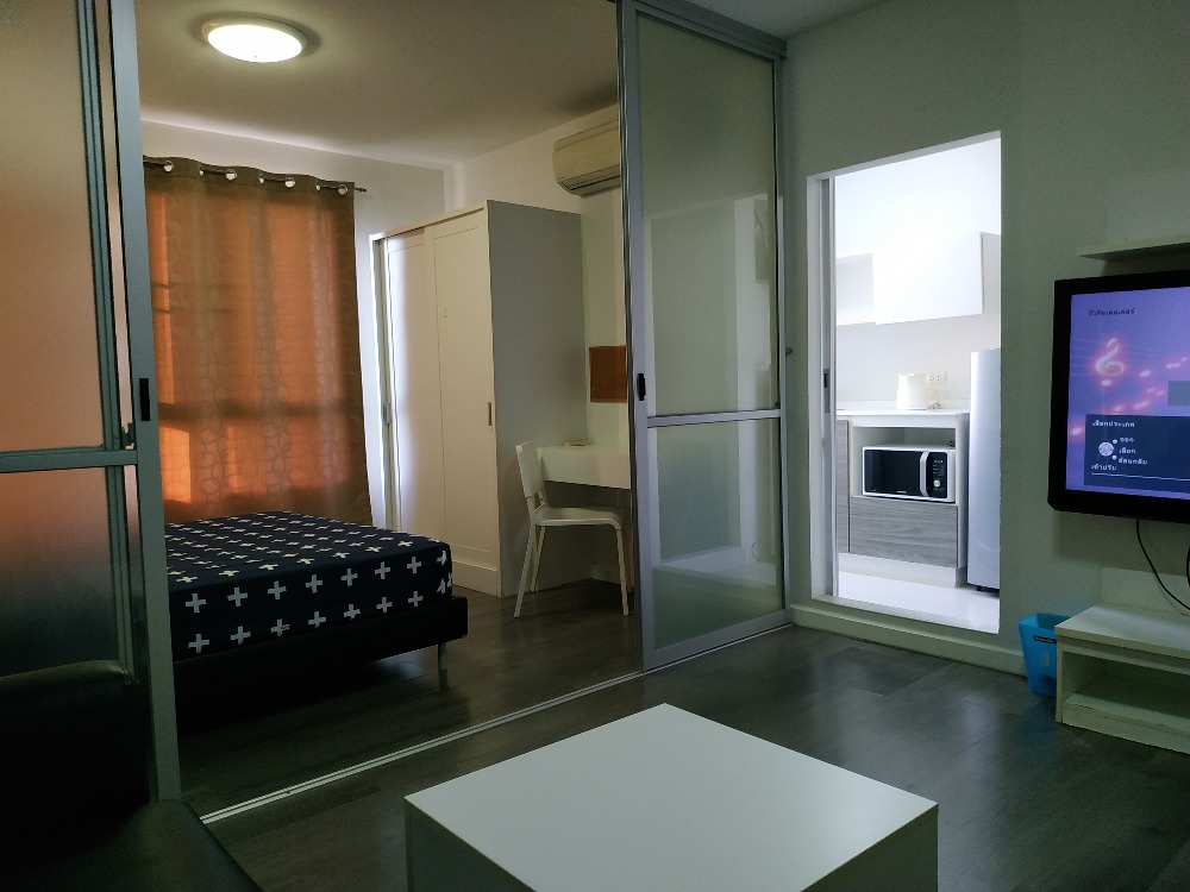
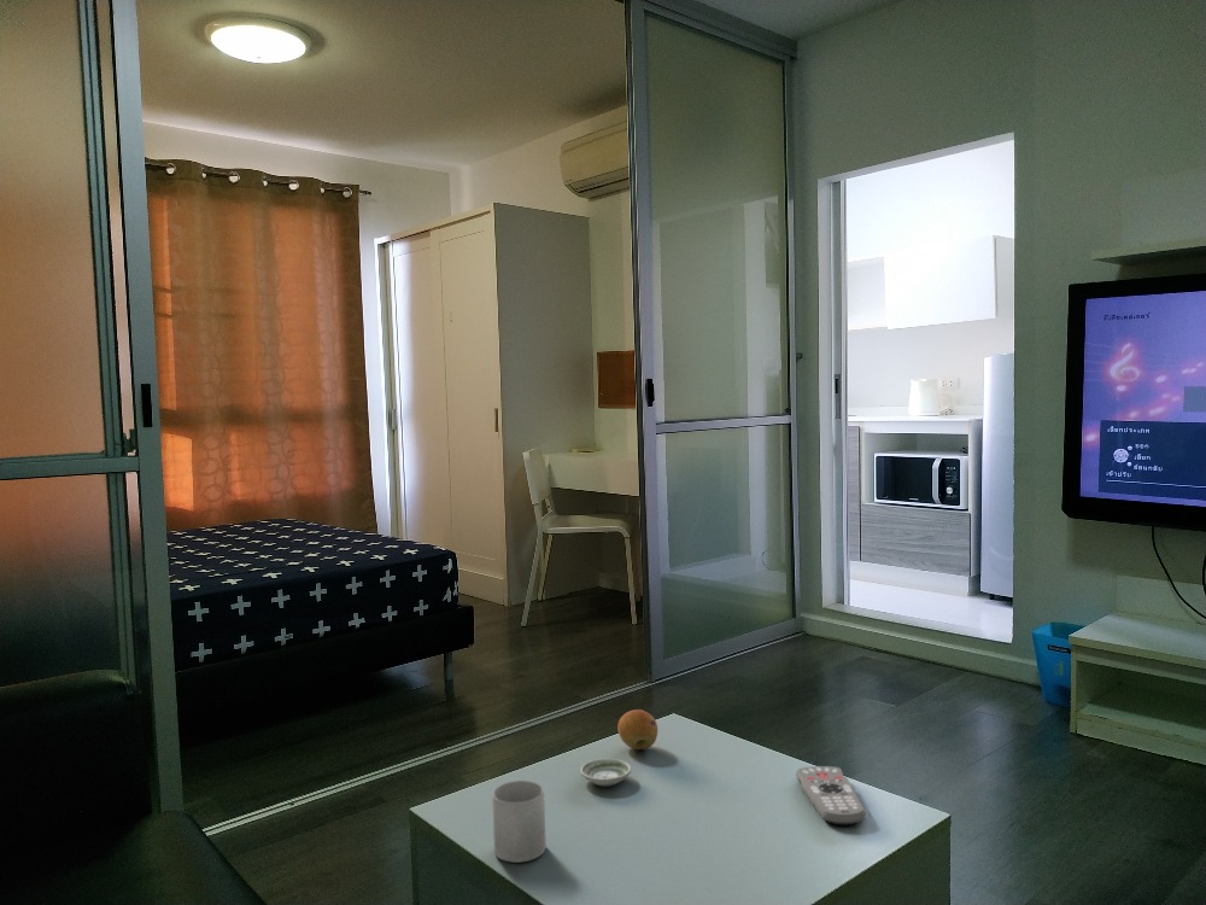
+ saucer (605, 773)
+ fruit (638, 729)
+ mug (519, 815)
+ remote control (831, 794)
